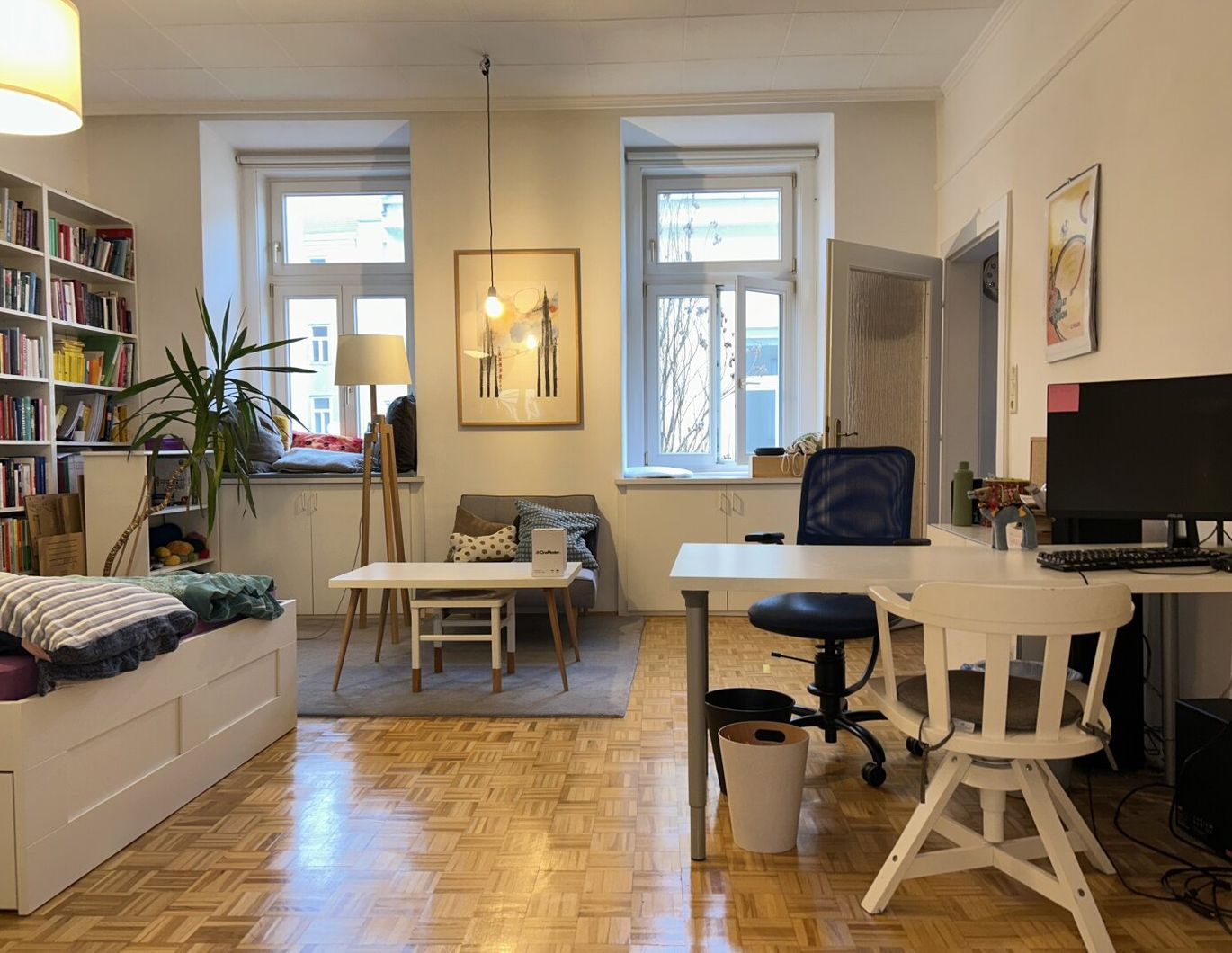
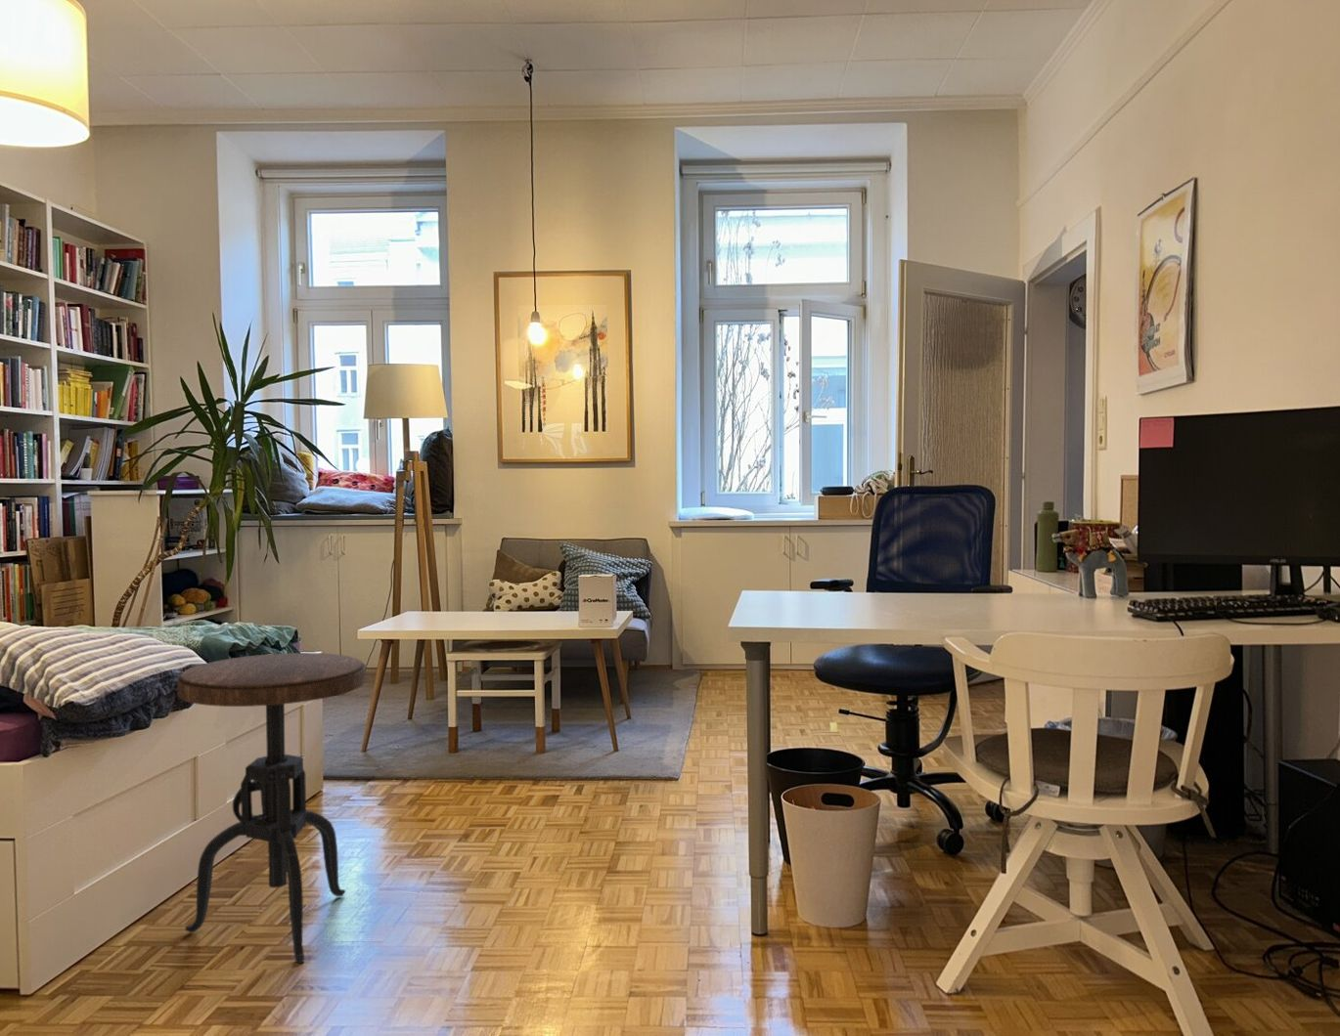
+ side table (276, 799)
